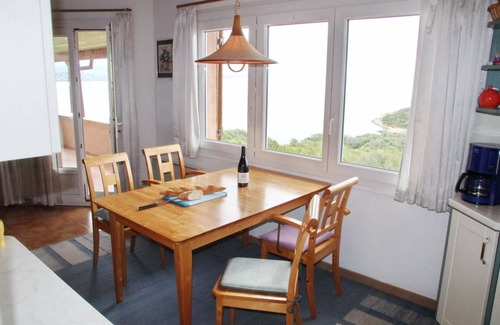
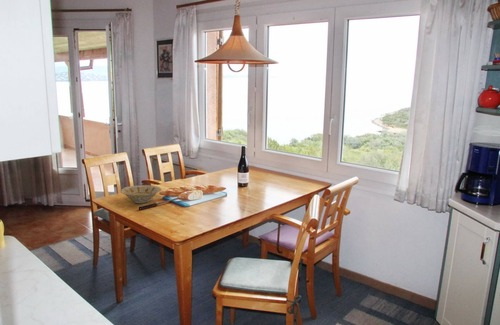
+ bowl (141, 195)
